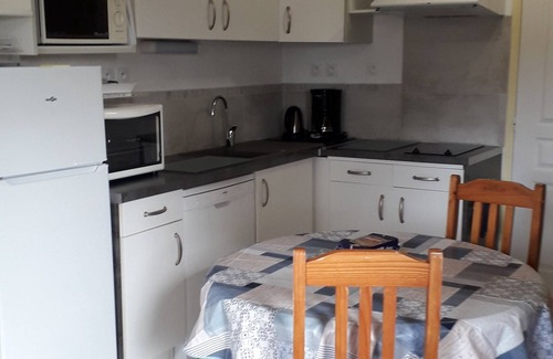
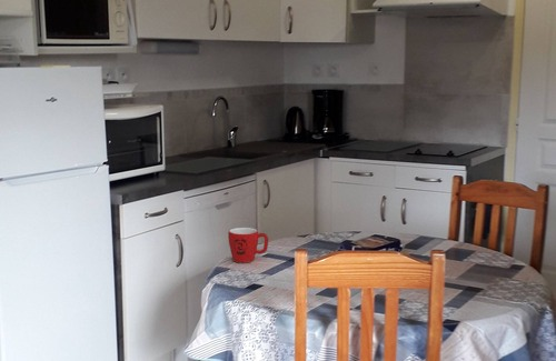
+ mug (248, 245)
